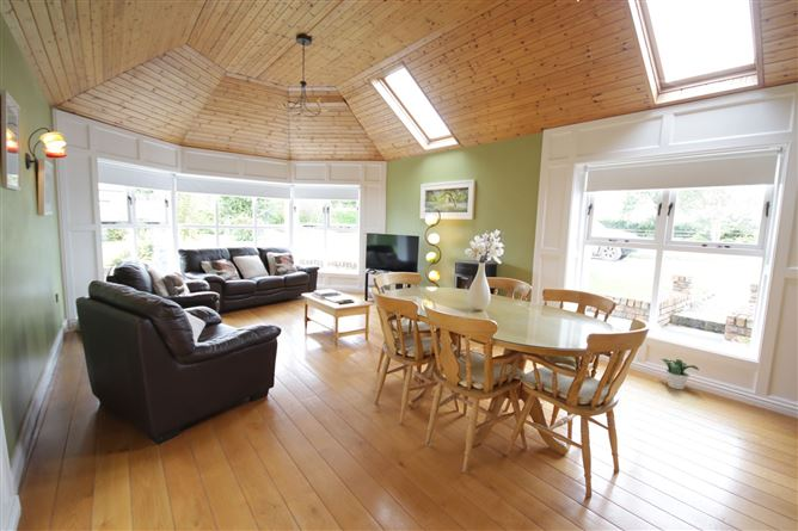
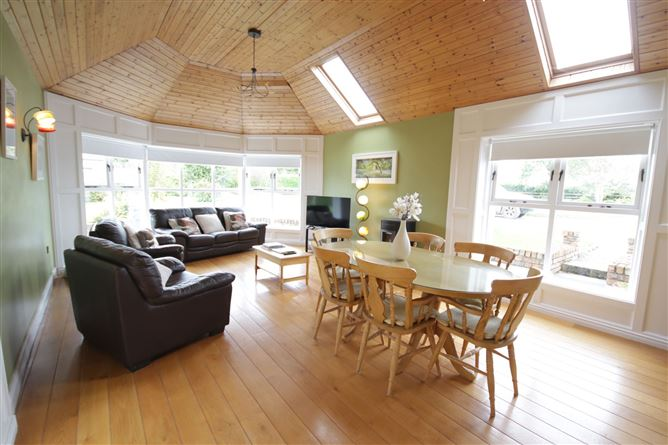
- potted plant (677, 375)
